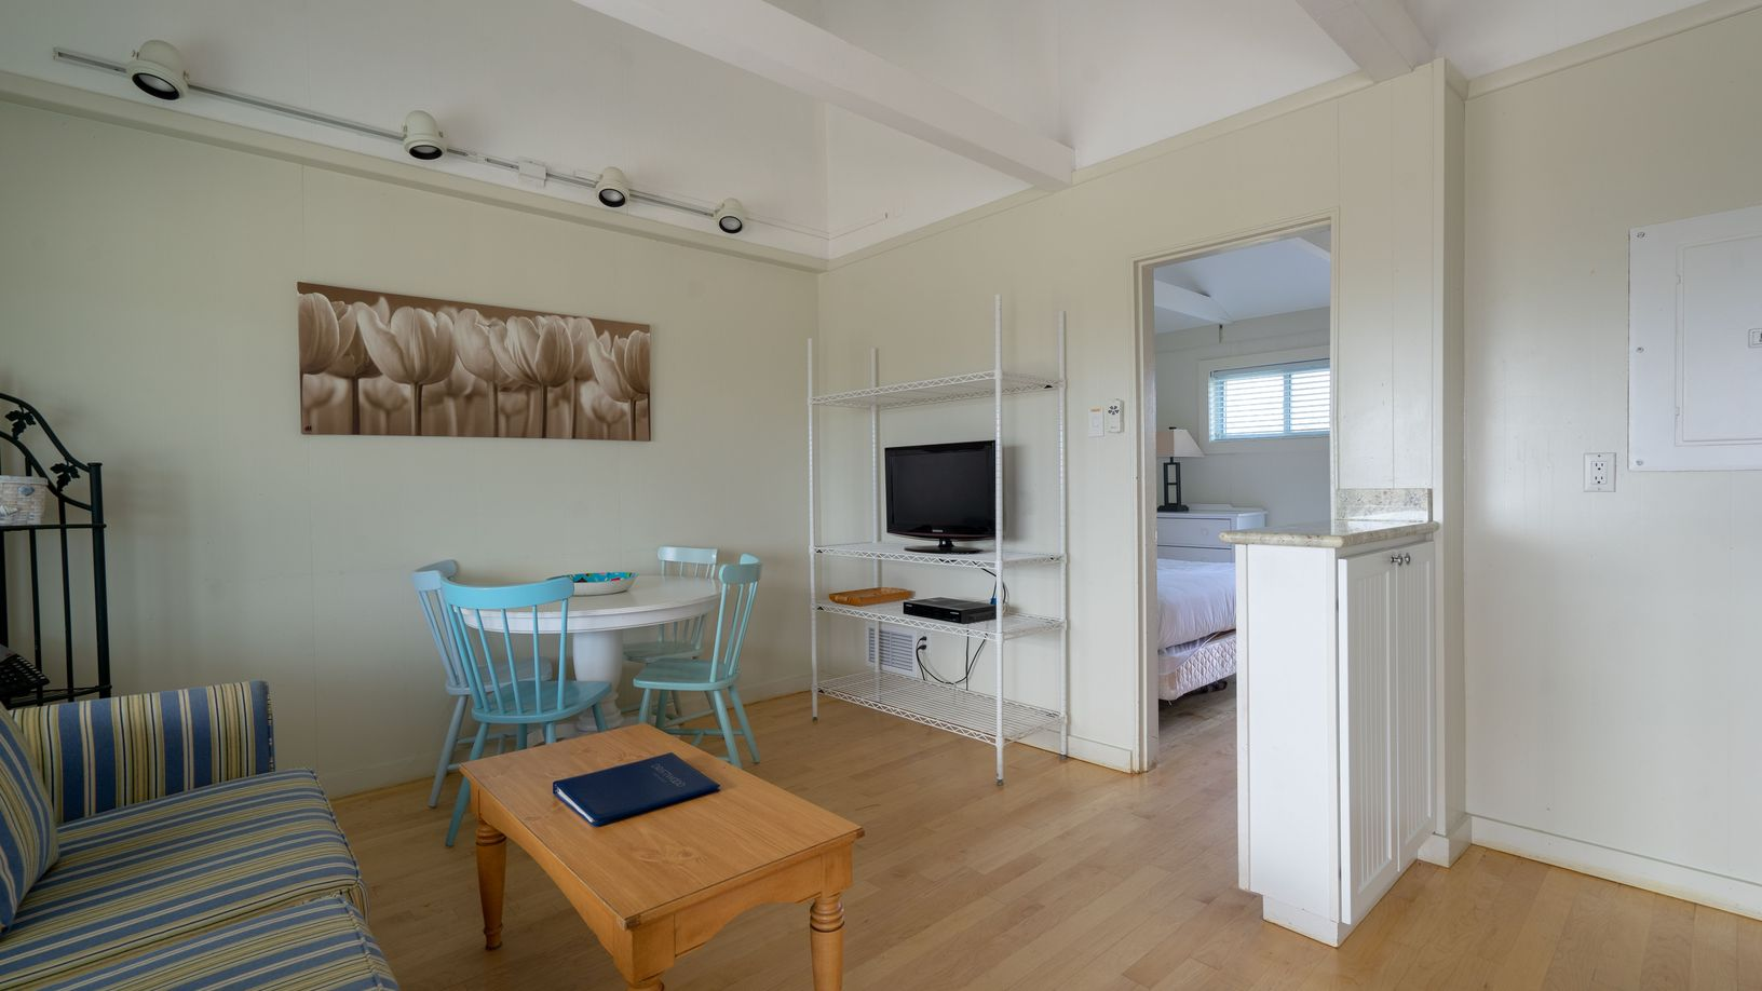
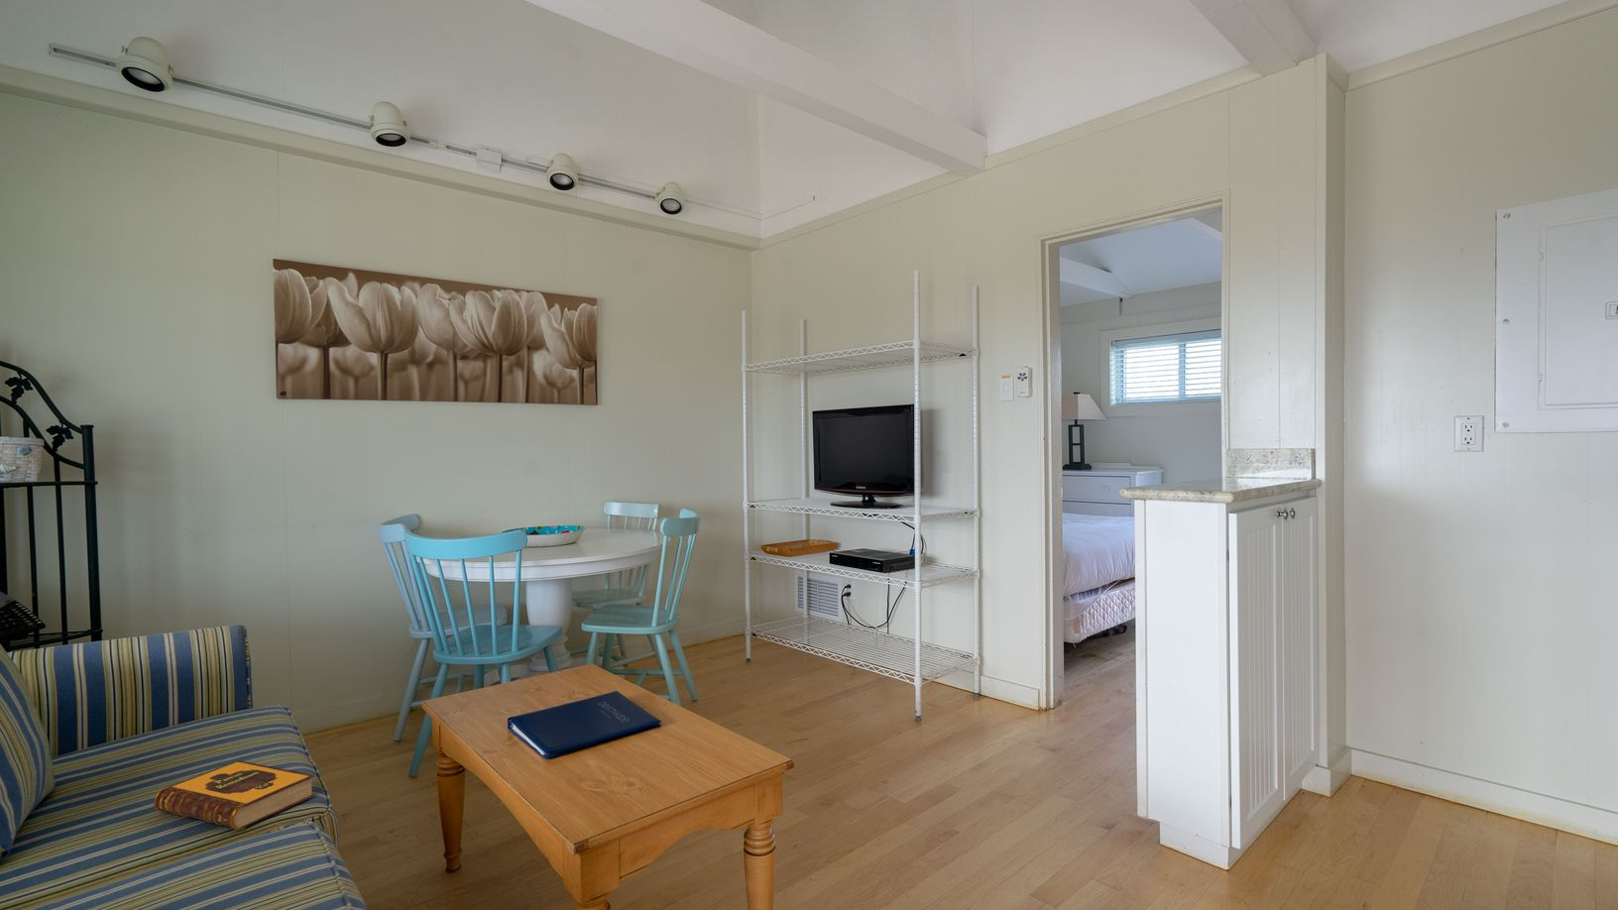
+ hardback book (234, 794)
